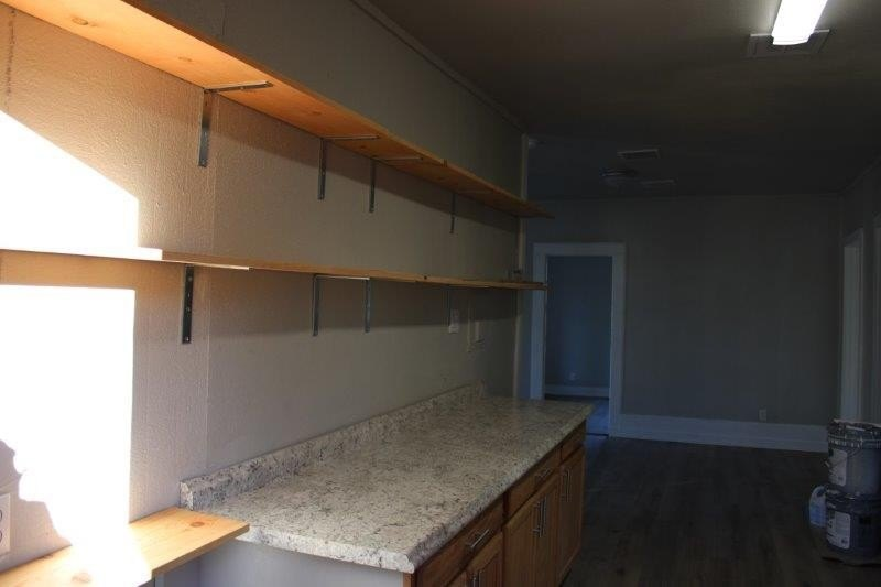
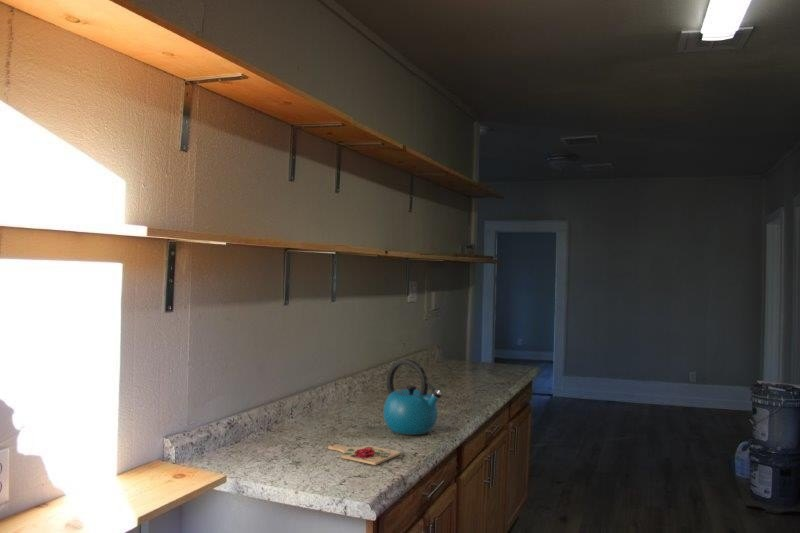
+ cutting board (358, 448)
+ kettle (413, 395)
